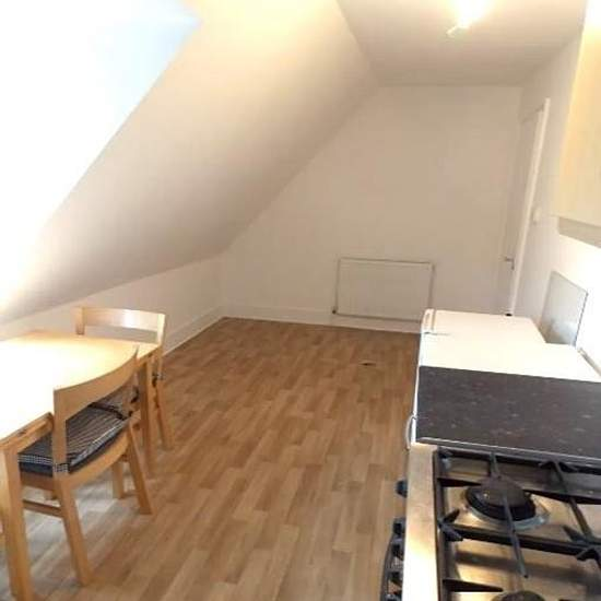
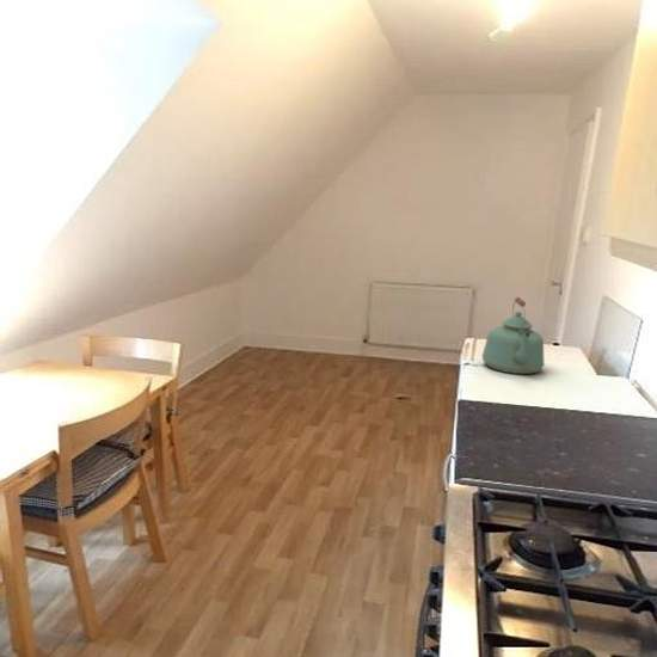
+ kettle (517, 334)
